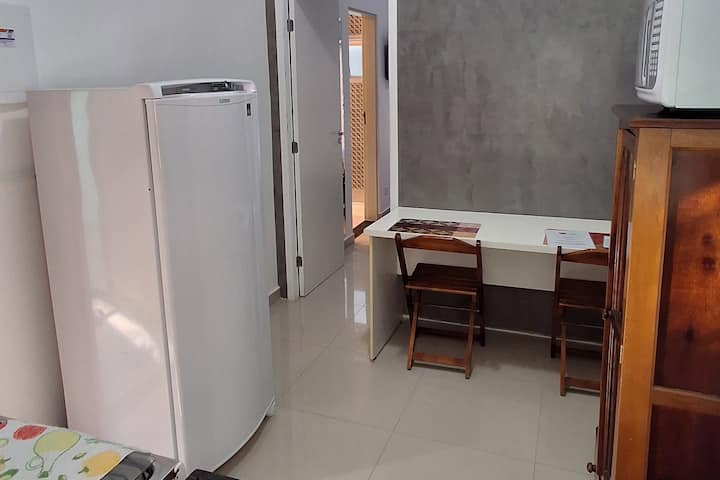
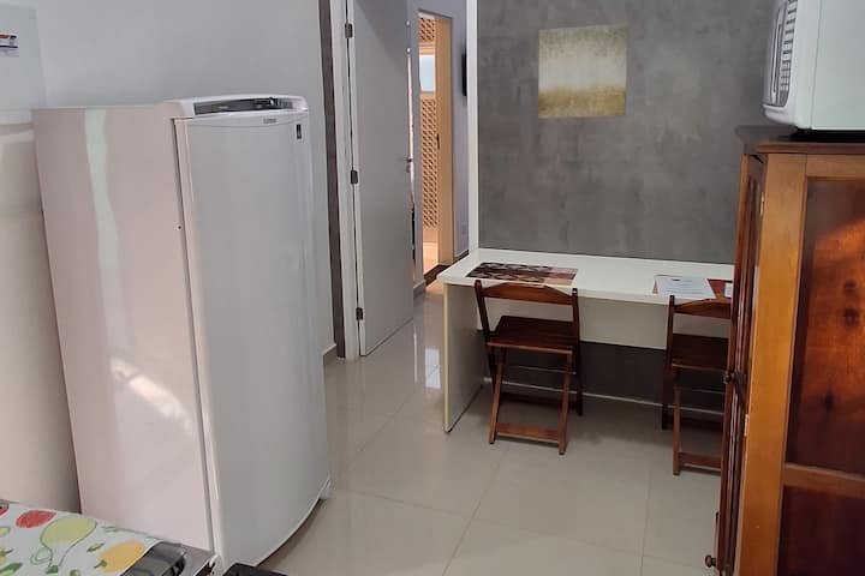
+ wall art (581, 72)
